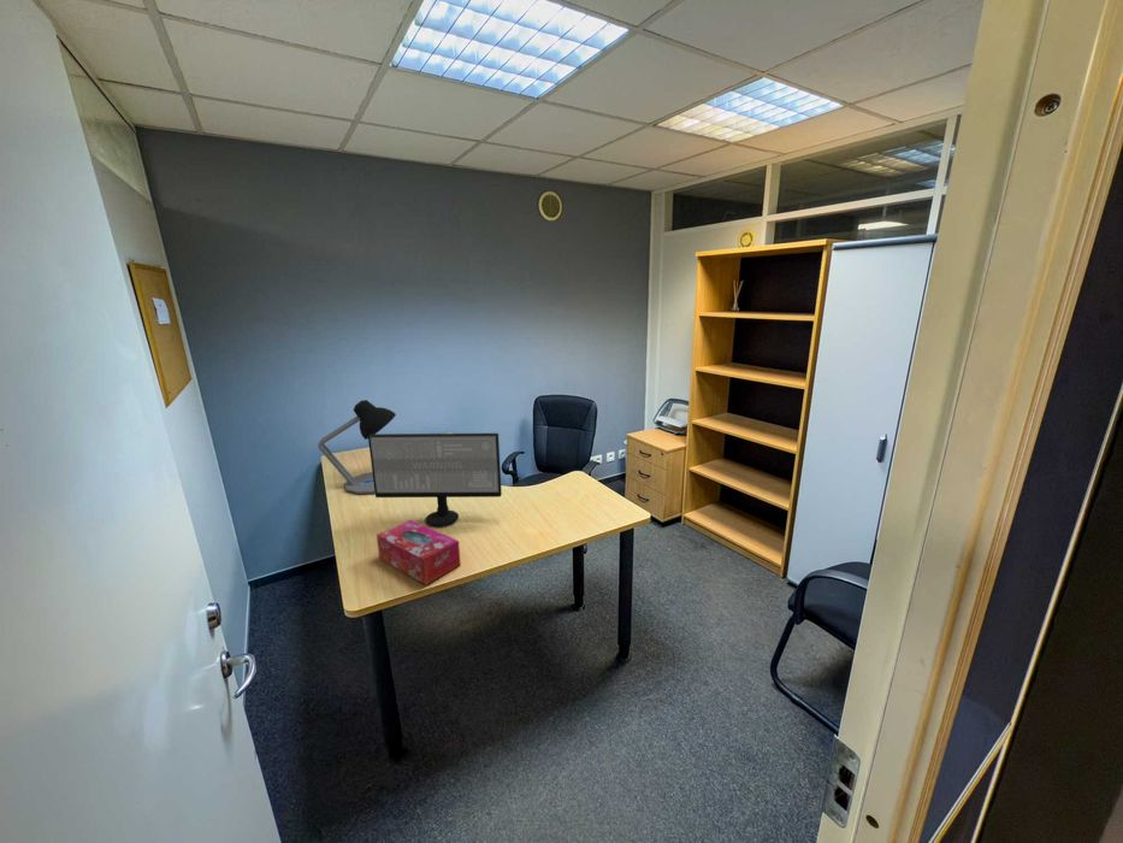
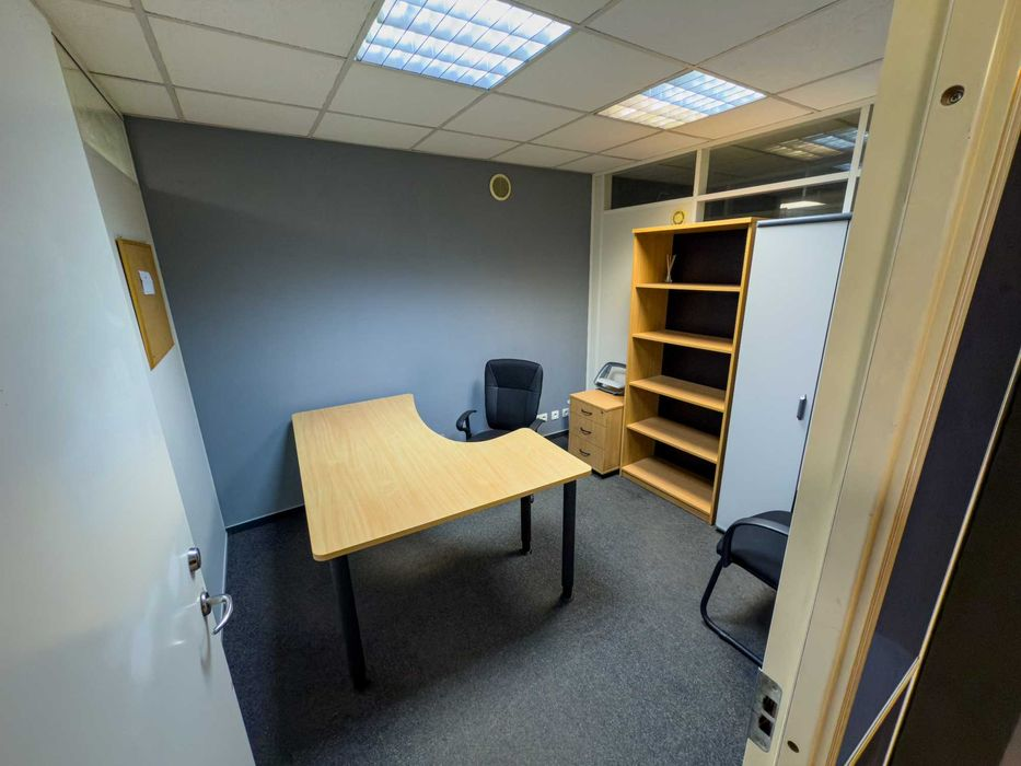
- computer monitor (438, 477)
- desk lamp (365, 438)
- tissue box (418, 549)
